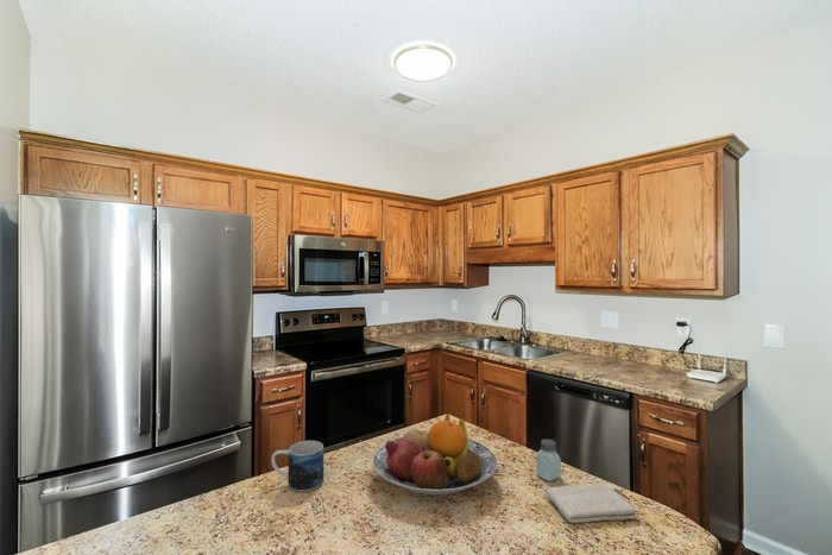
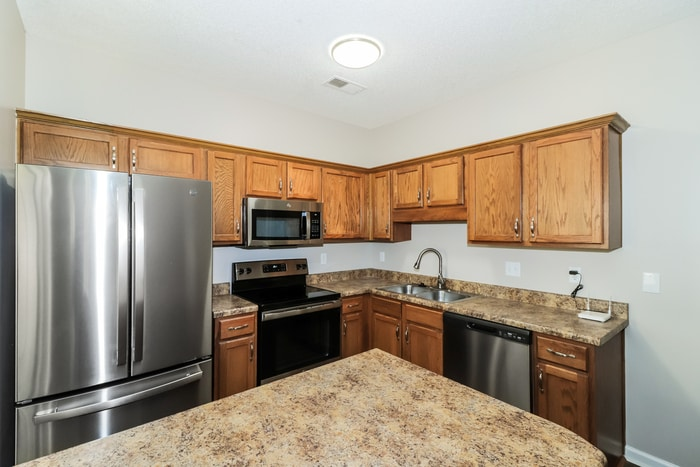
- fruit bowl (434, 452)
- saltshaker (548, 459)
- washcloth (590, 502)
- mug (297, 465)
